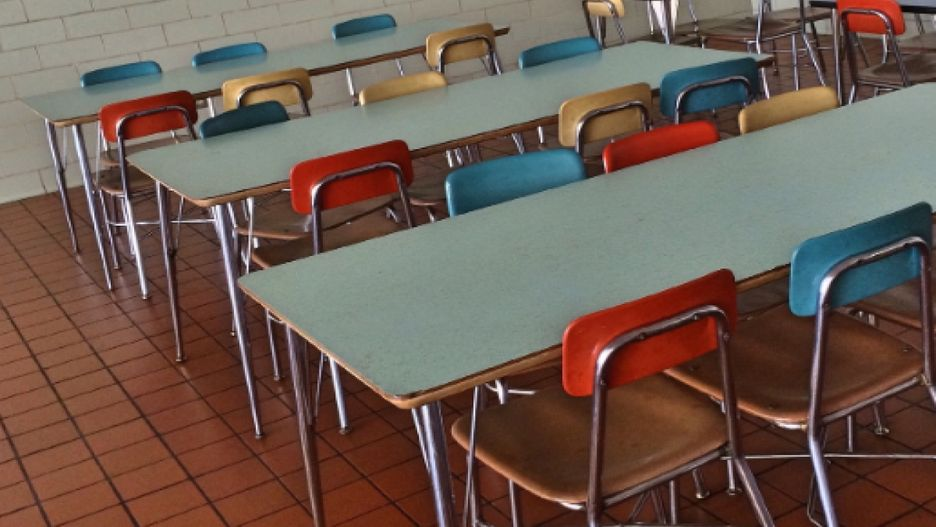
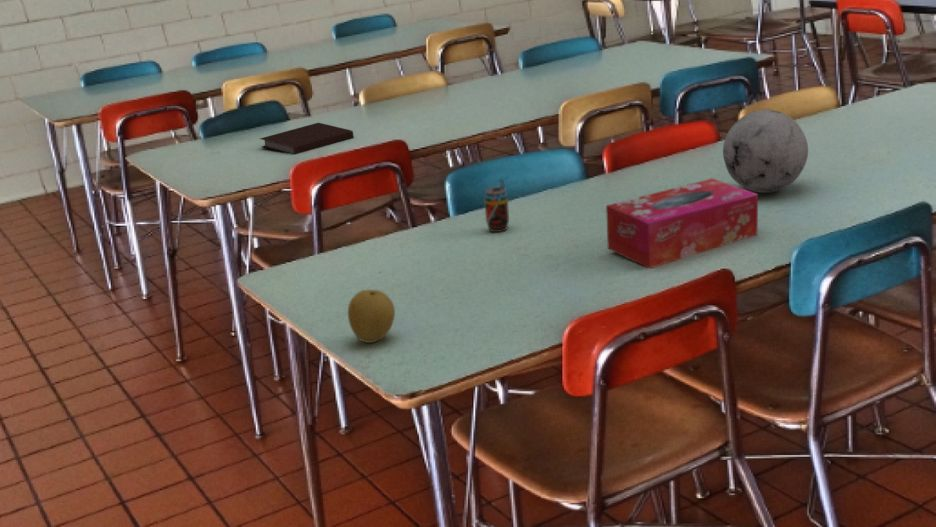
+ notebook (306, 138)
+ decorative orb (765, 151)
+ beverage can (496, 205)
+ fruit (371, 315)
+ tissue box (682, 221)
